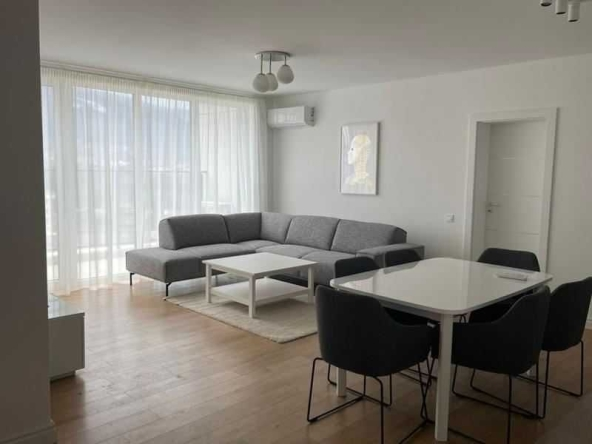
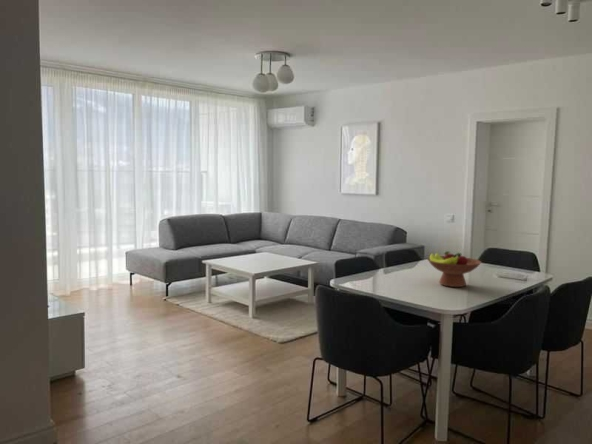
+ fruit bowl (453, 267)
